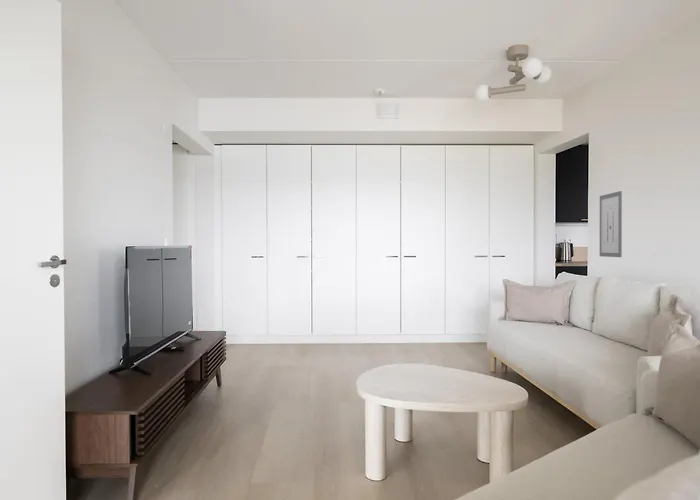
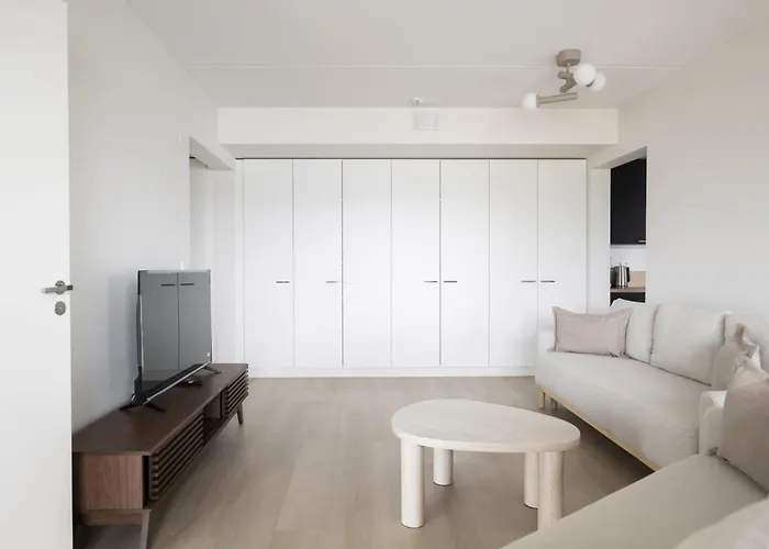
- wall art (610, 225)
